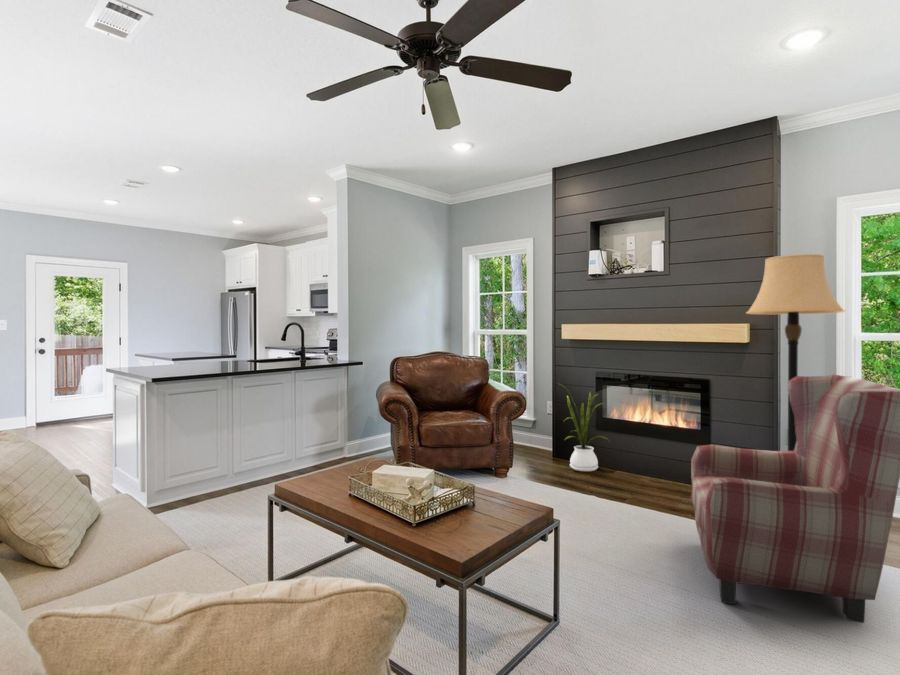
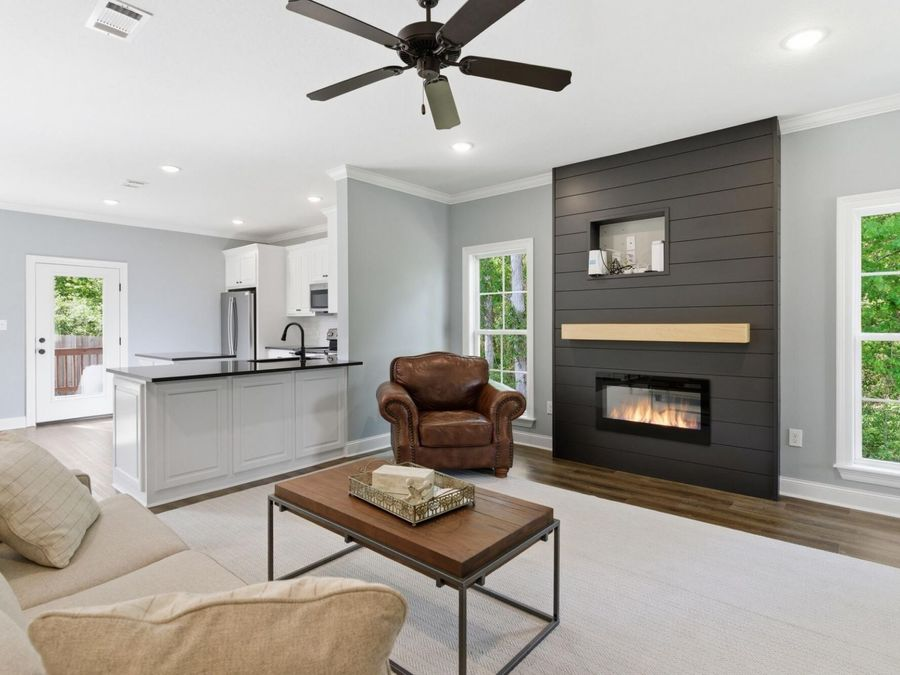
- house plant (580, 425)
- lamp (788, 381)
- armchair (783, 479)
